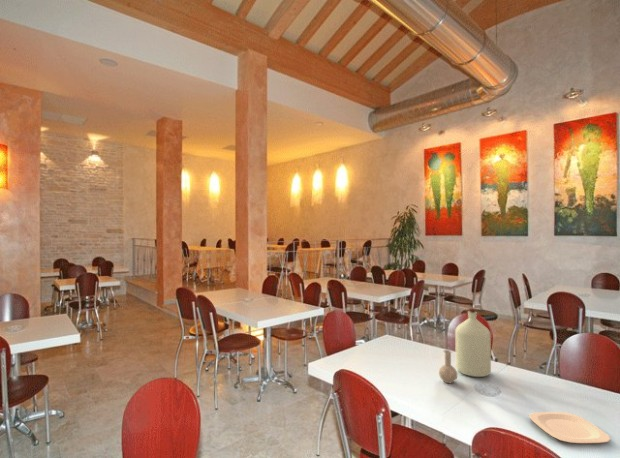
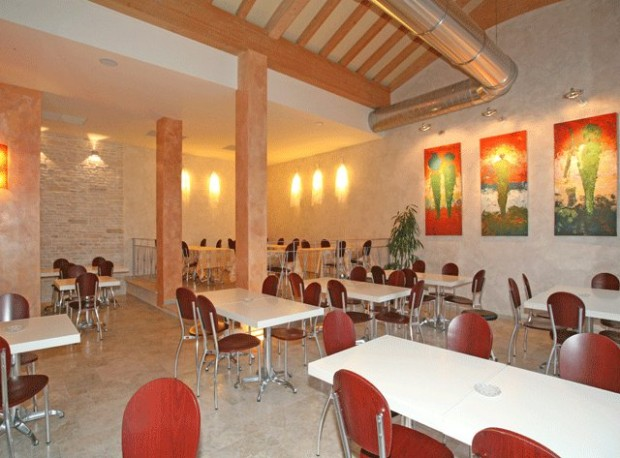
- plate (567, 427)
- bottle (463, 343)
